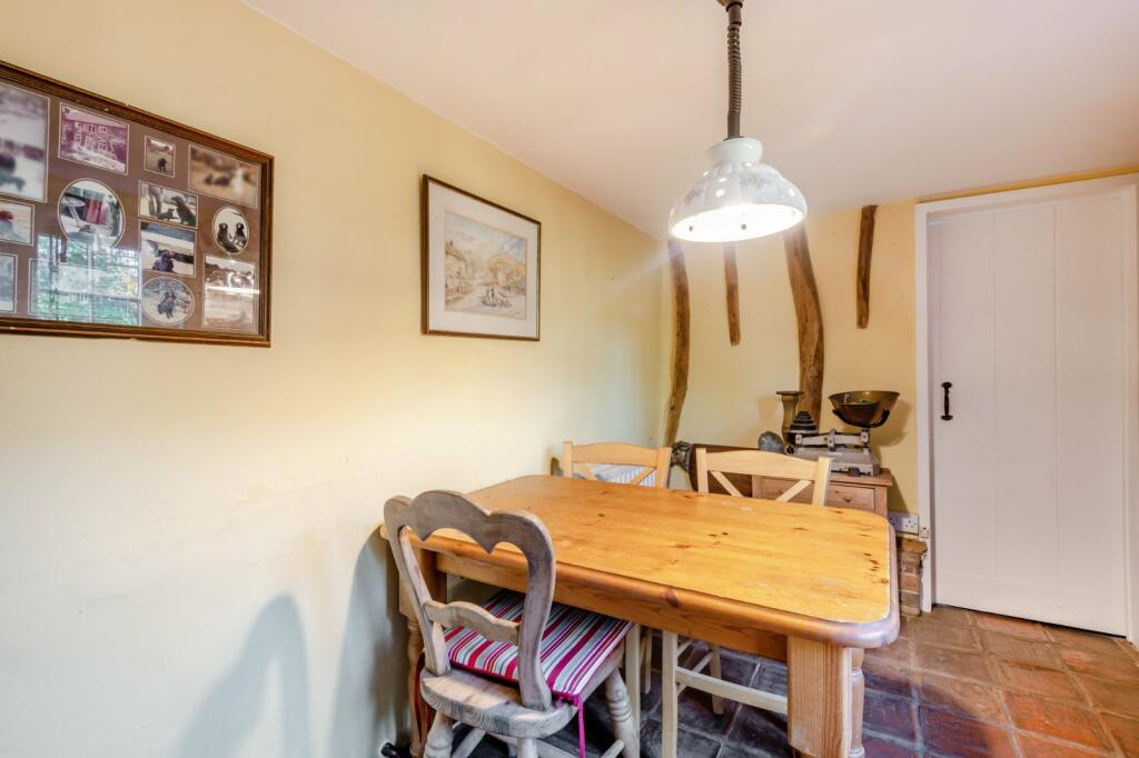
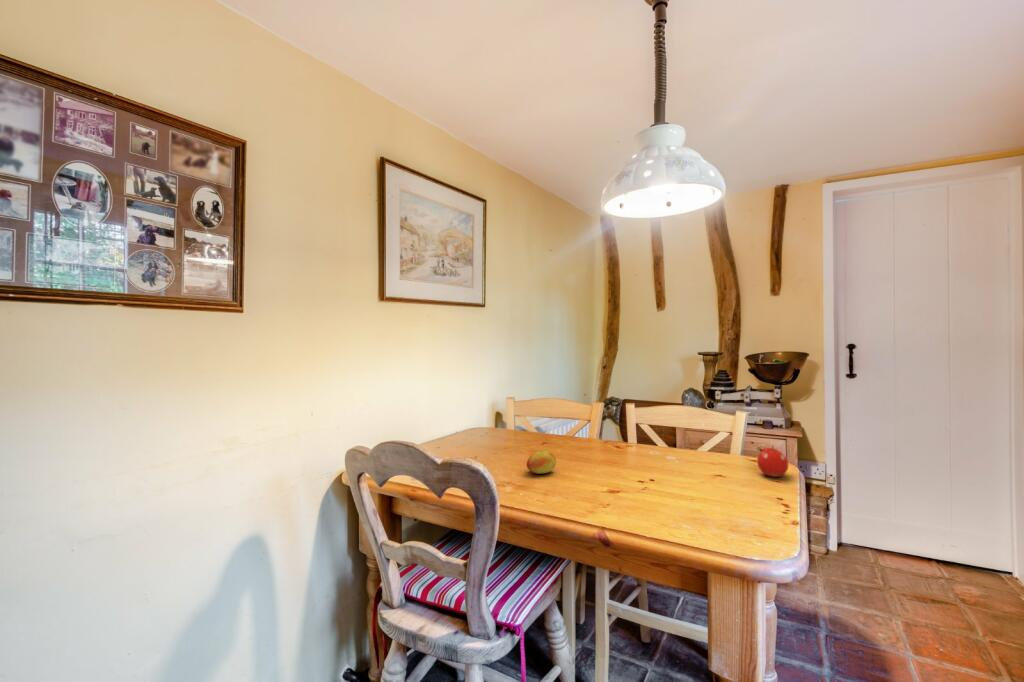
+ fruit (772, 460)
+ fruit (541, 462)
